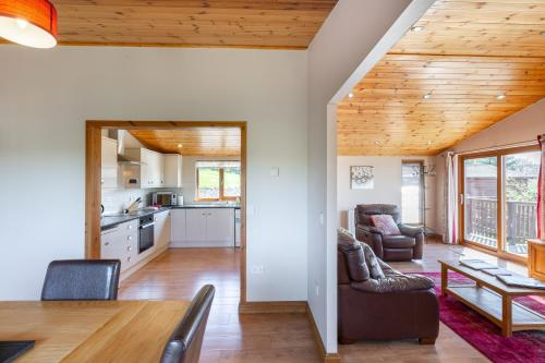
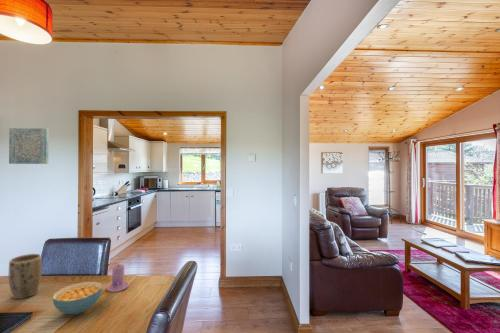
+ wall art (29, 146)
+ candle (118, 274)
+ cereal bowl (78, 300)
+ plant pot (25, 276)
